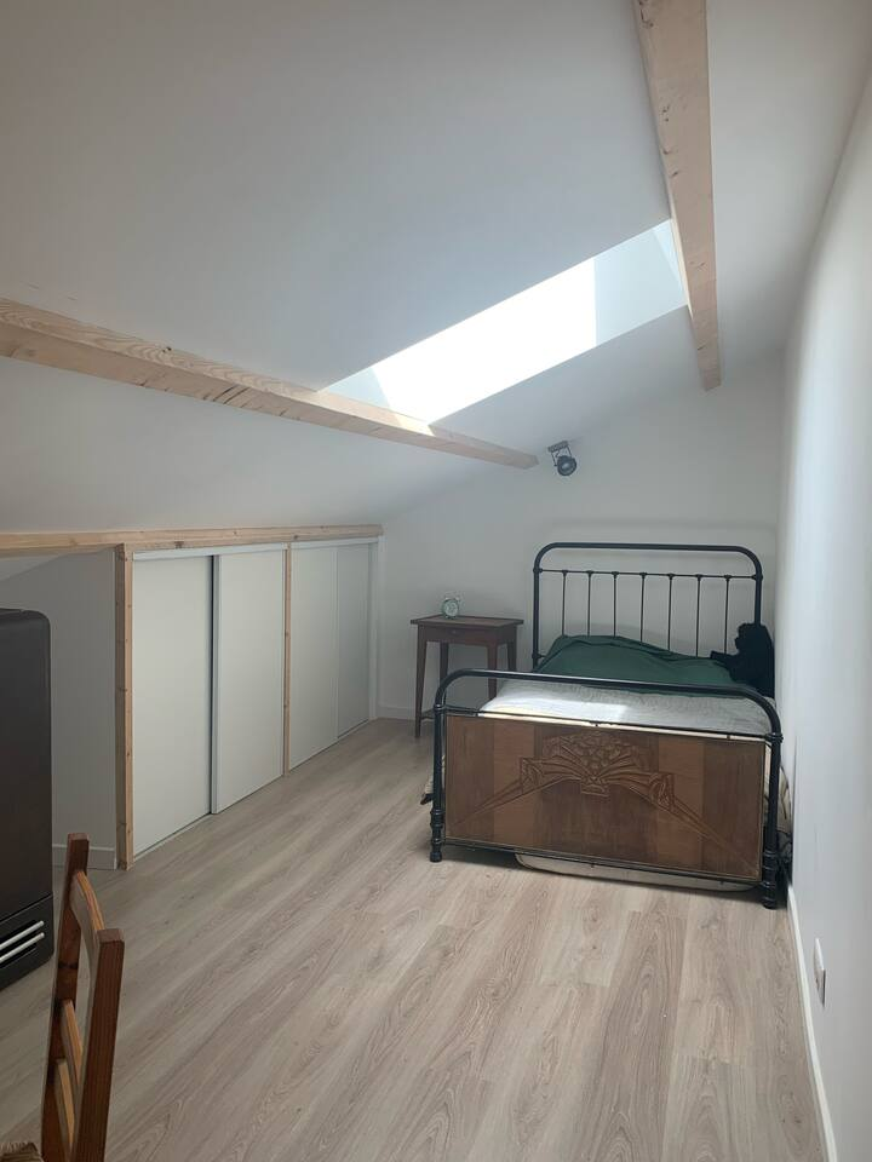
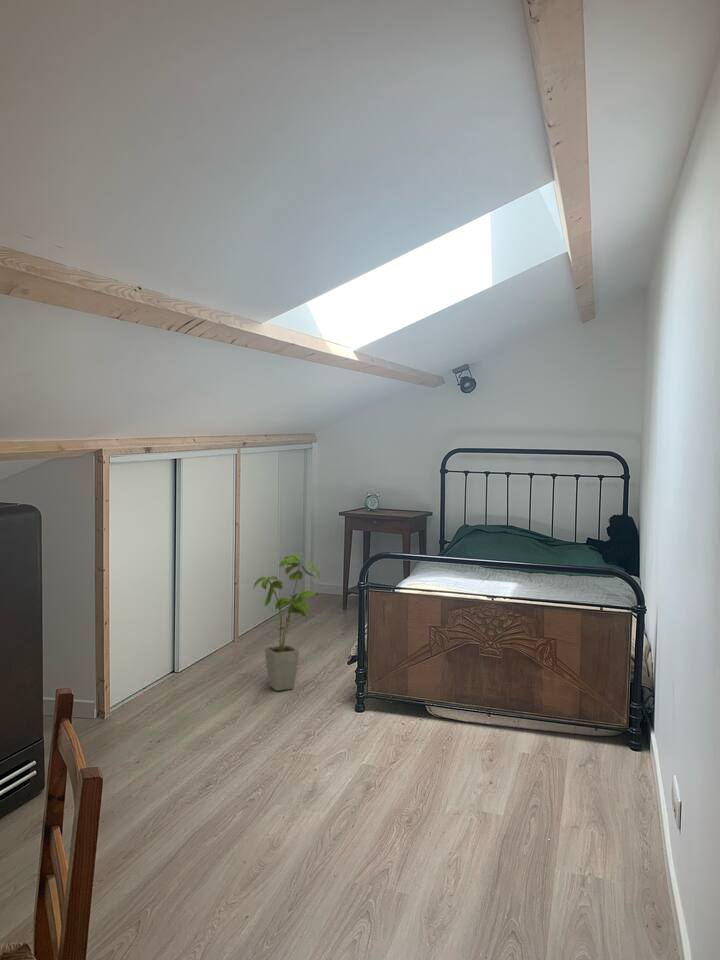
+ house plant (289, 621)
